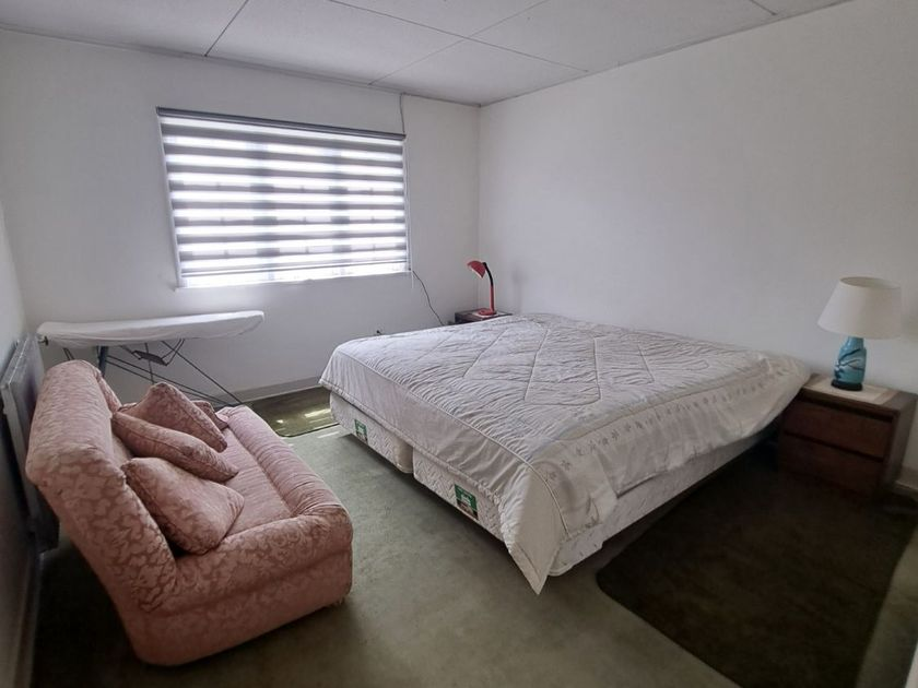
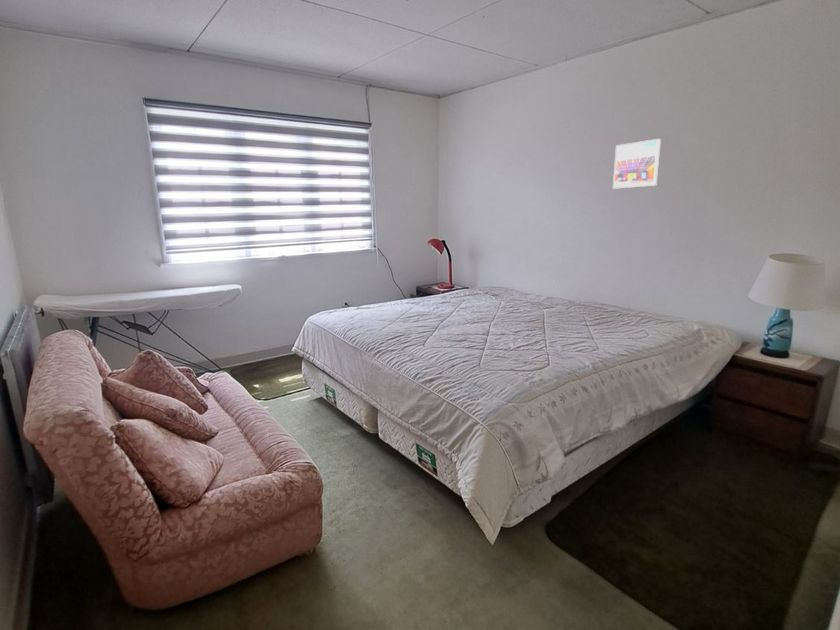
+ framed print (635, 164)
